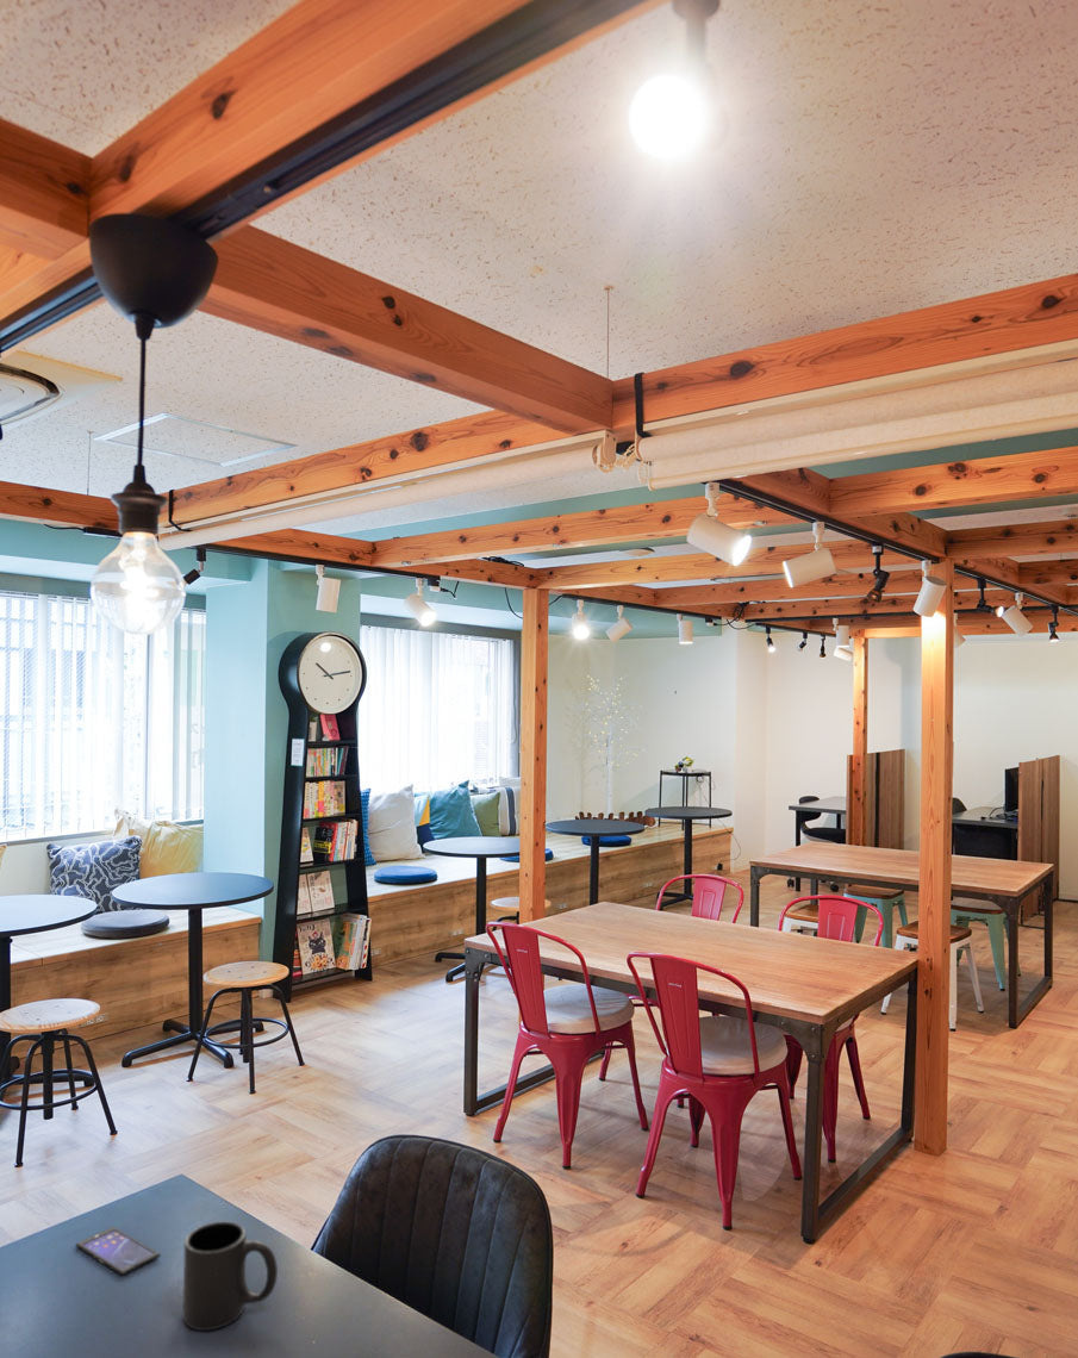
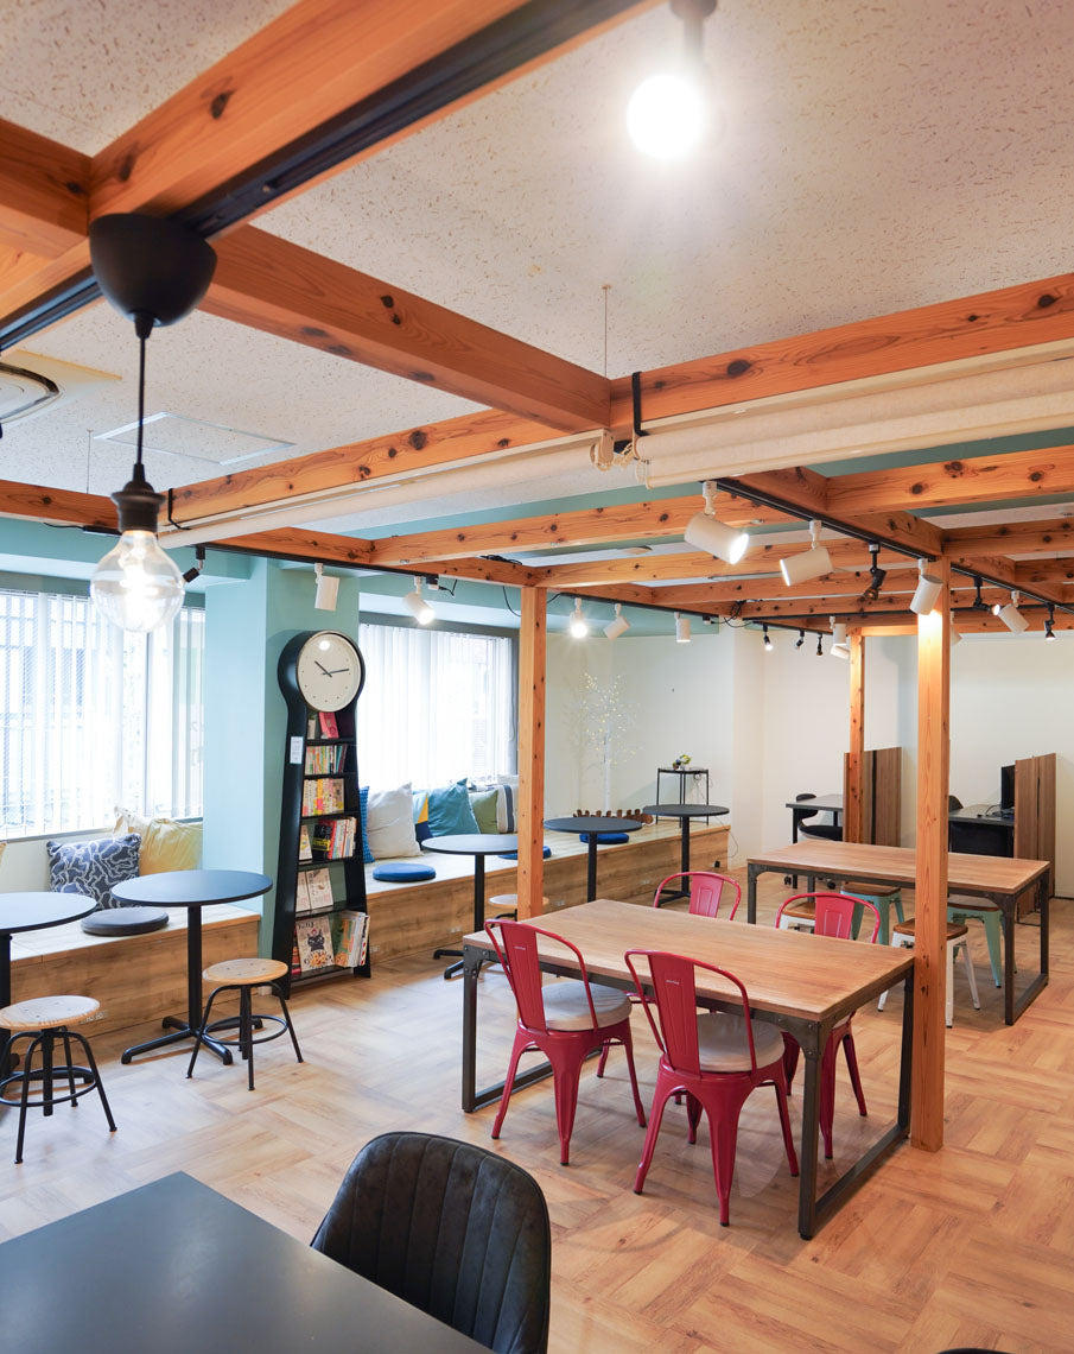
- mug (226, 1275)
- smartphone (117, 1250)
